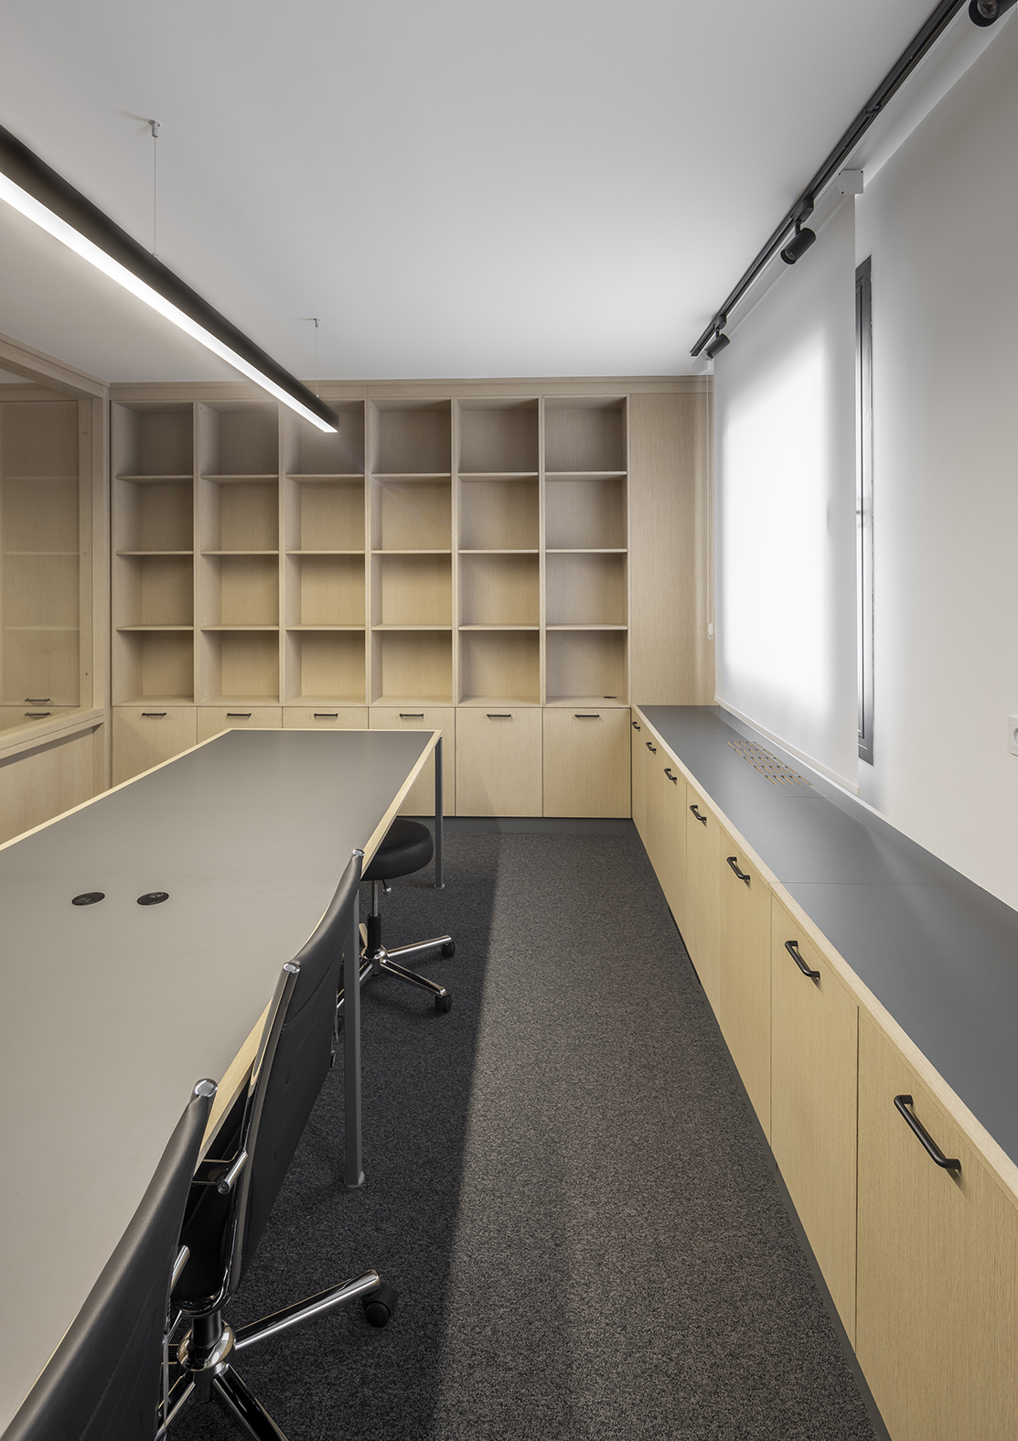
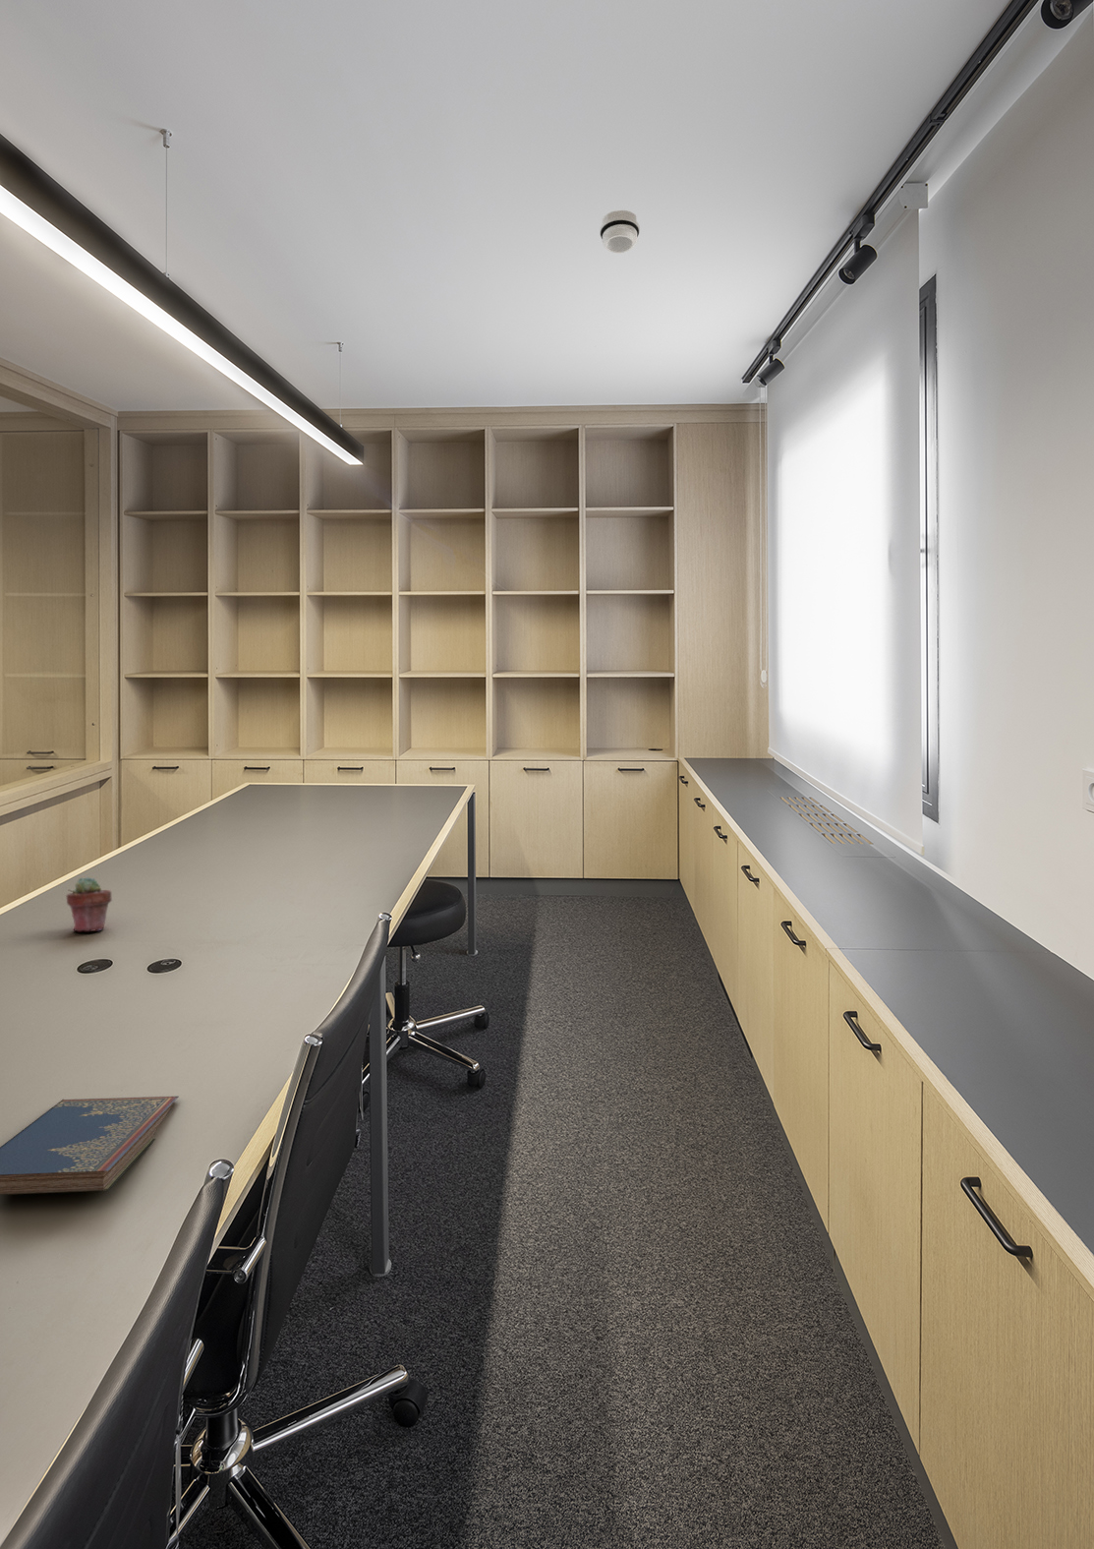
+ hardcover book (83, 1140)
+ smoke detector (619, 232)
+ potted succulent (89, 902)
